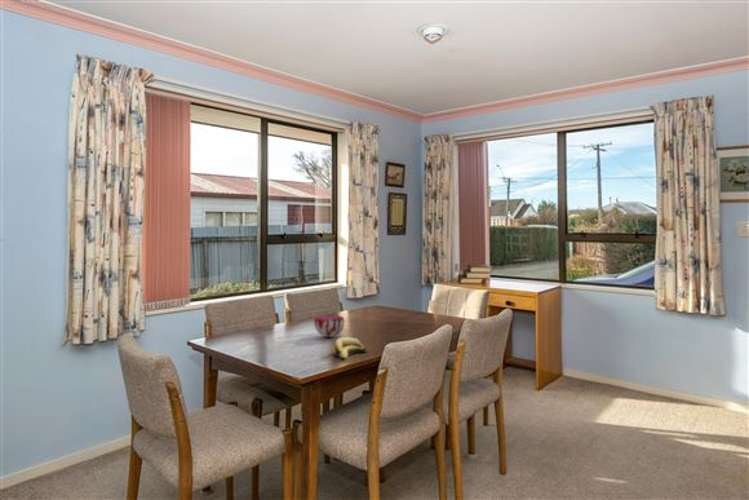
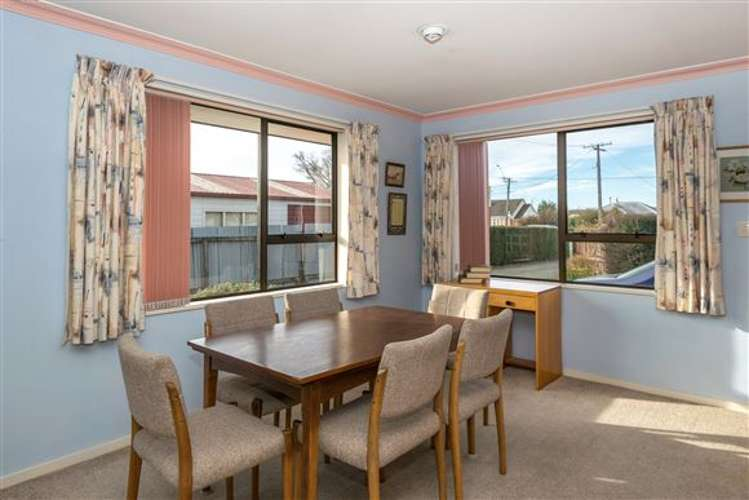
- banana (350, 346)
- decorative bowl (329, 327)
